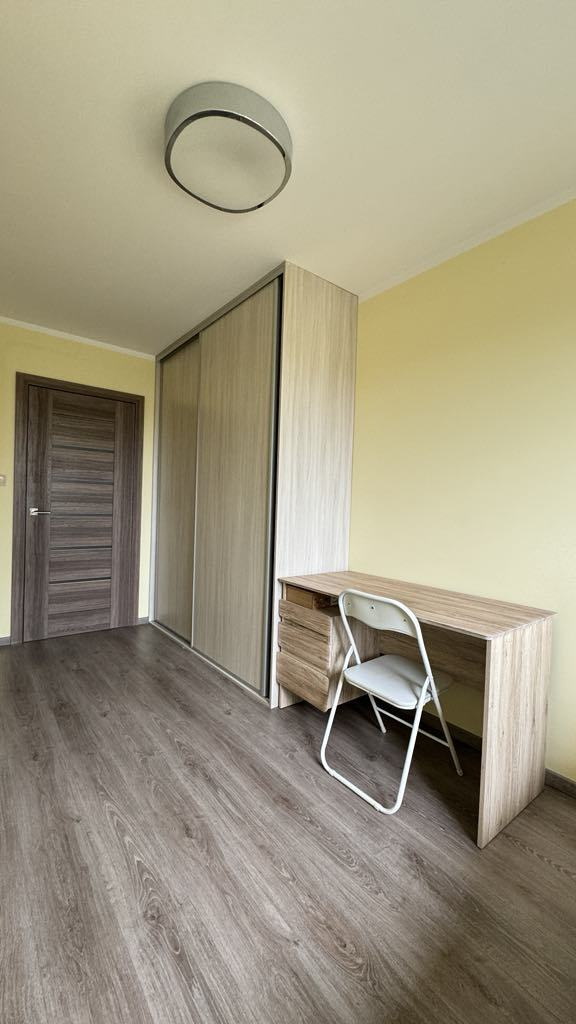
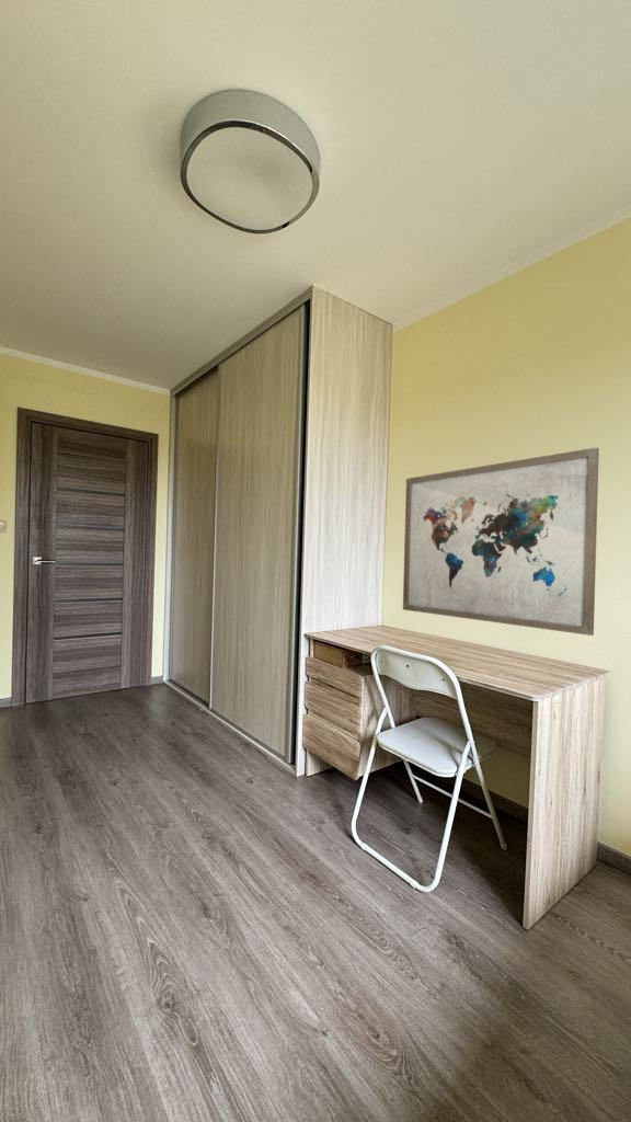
+ wall art (483, 542)
